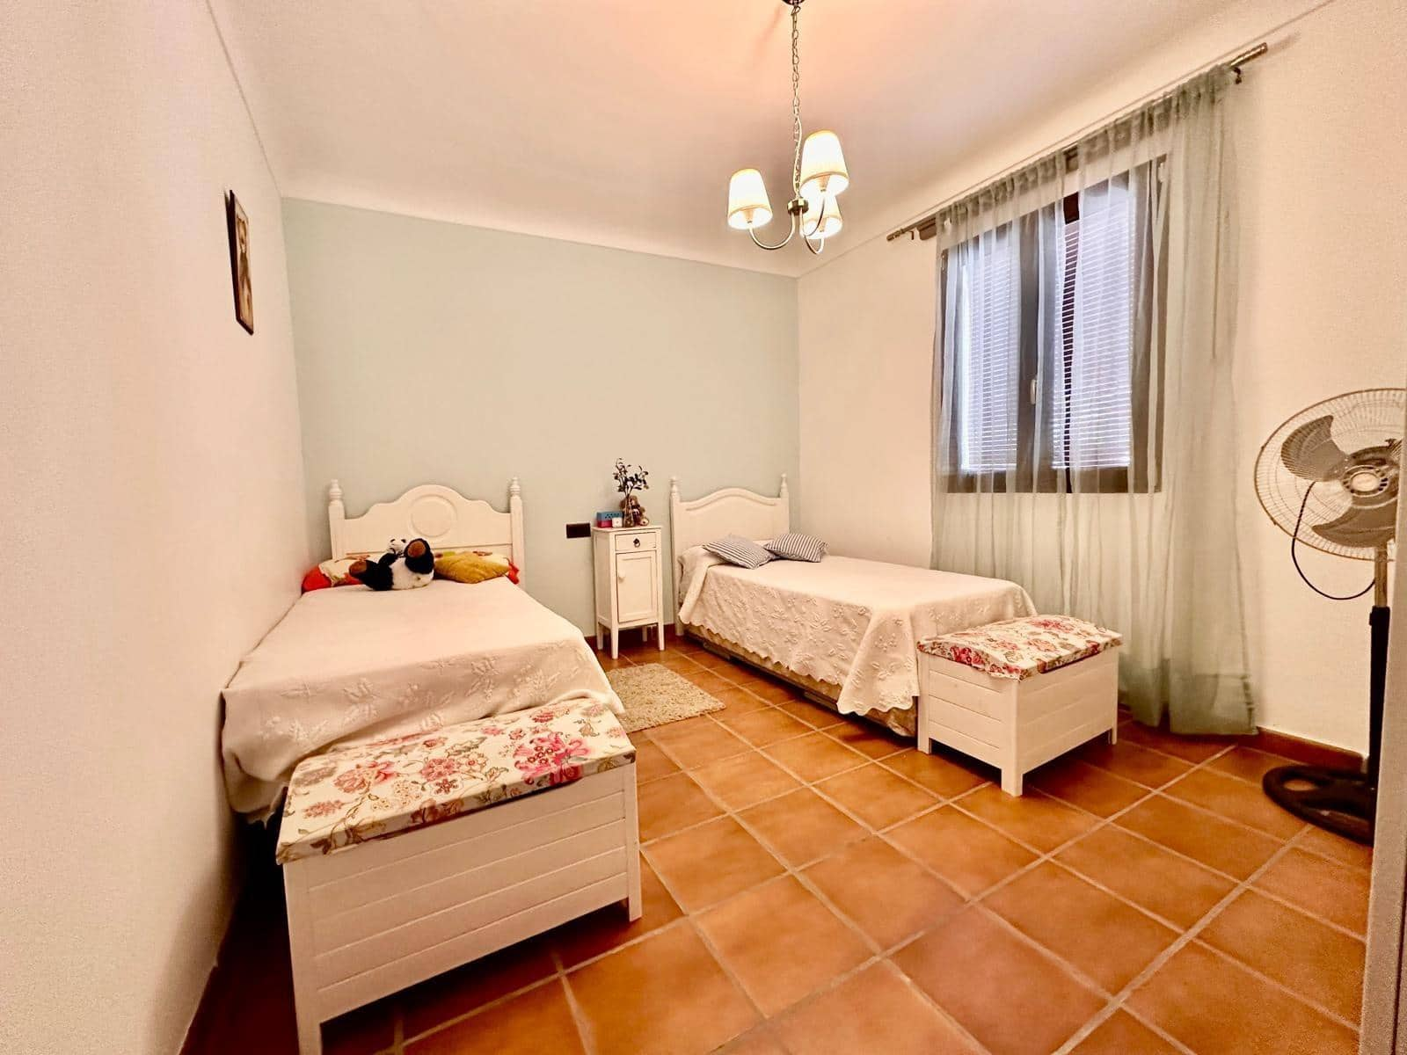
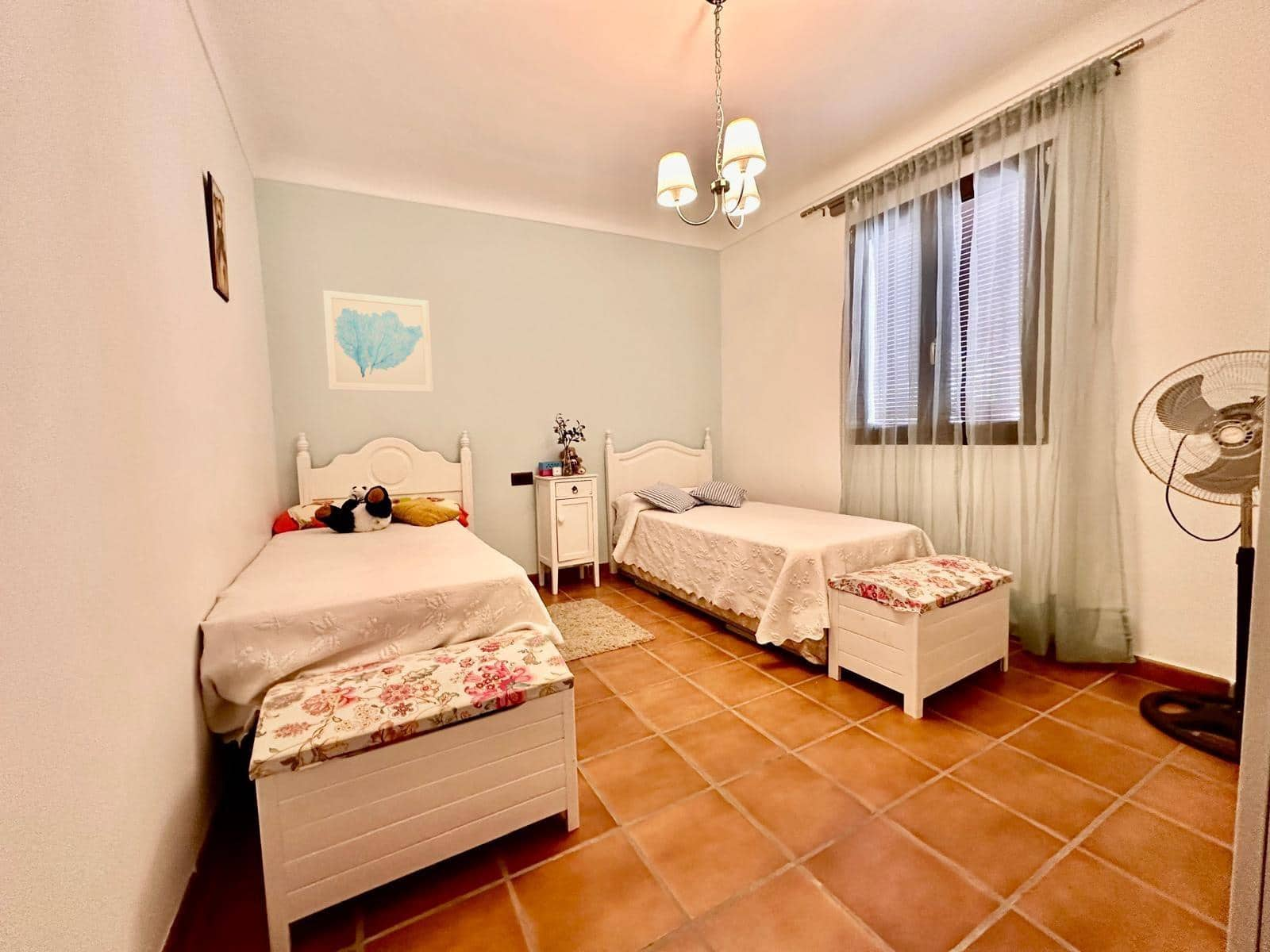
+ wall art (380, 344)
